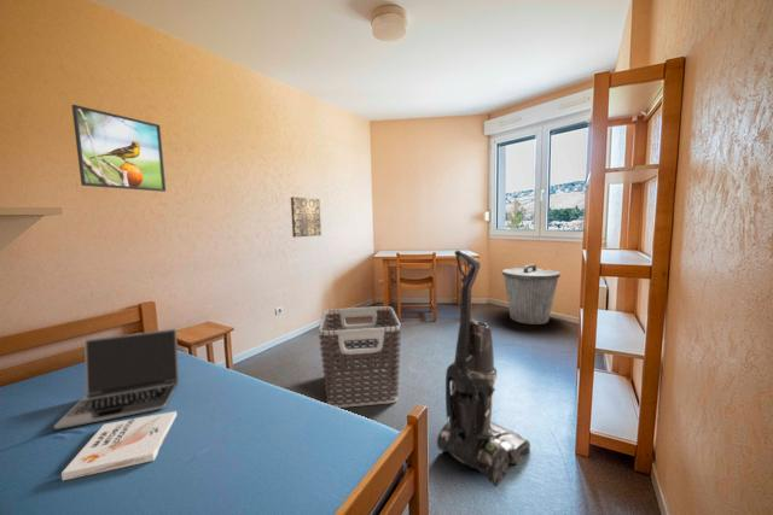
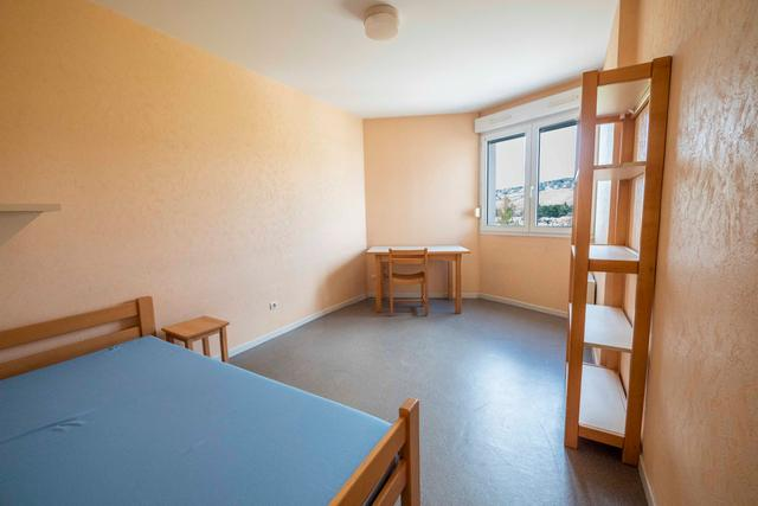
- book (127, 440)
- trash can (529, 292)
- vacuum cleaner (484, 352)
- wall art (306, 217)
- laptop (123, 373)
- clothes hamper (360, 352)
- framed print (123, 152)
